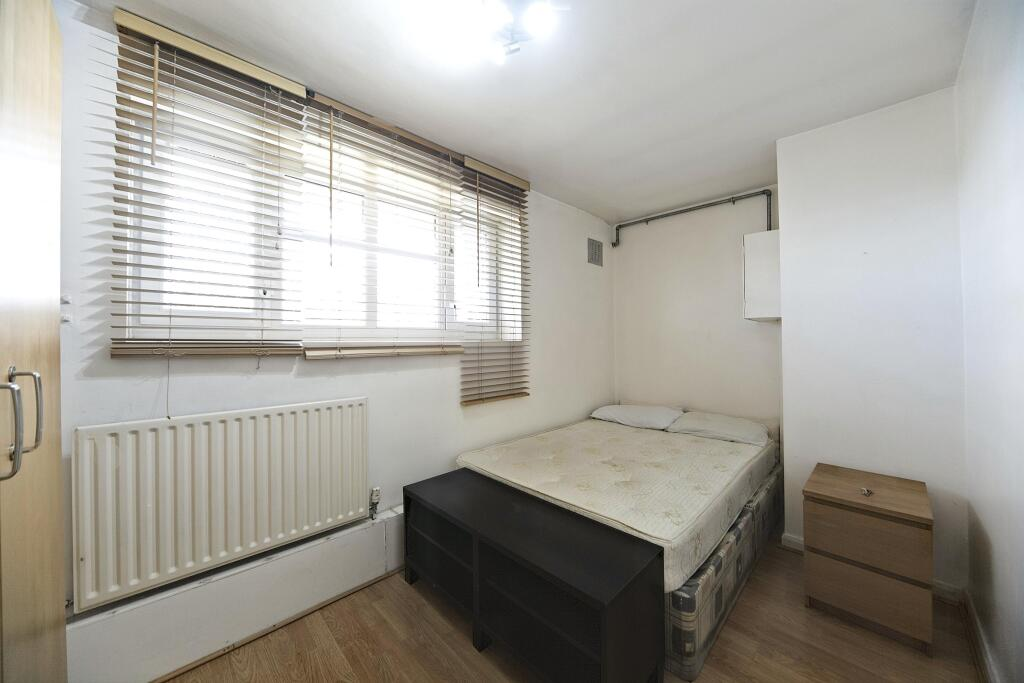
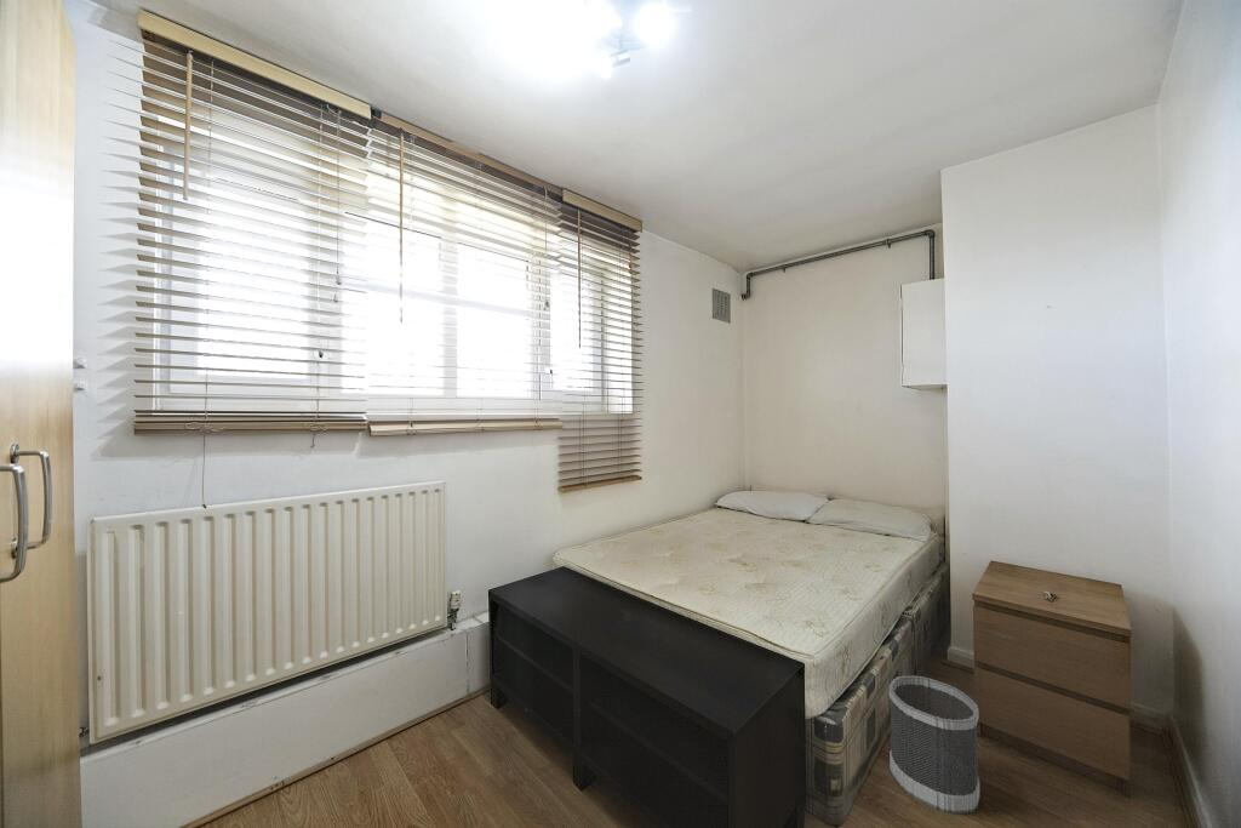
+ wastebasket (932, 738)
